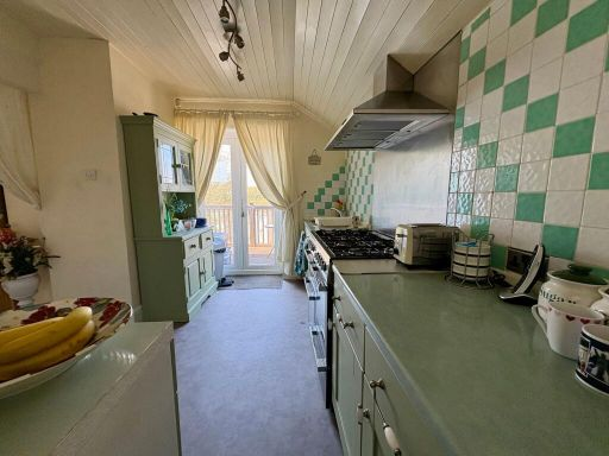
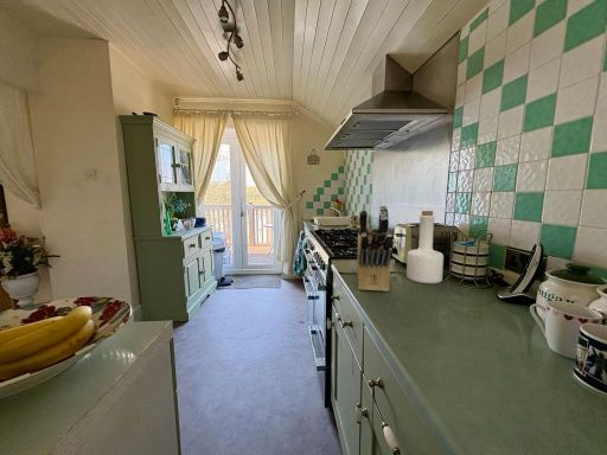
+ knife block (372, 244)
+ bottle (426, 245)
